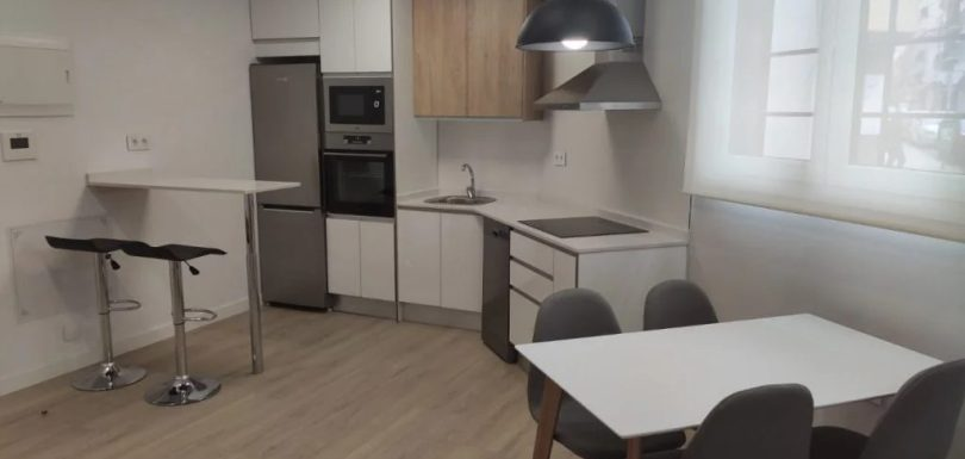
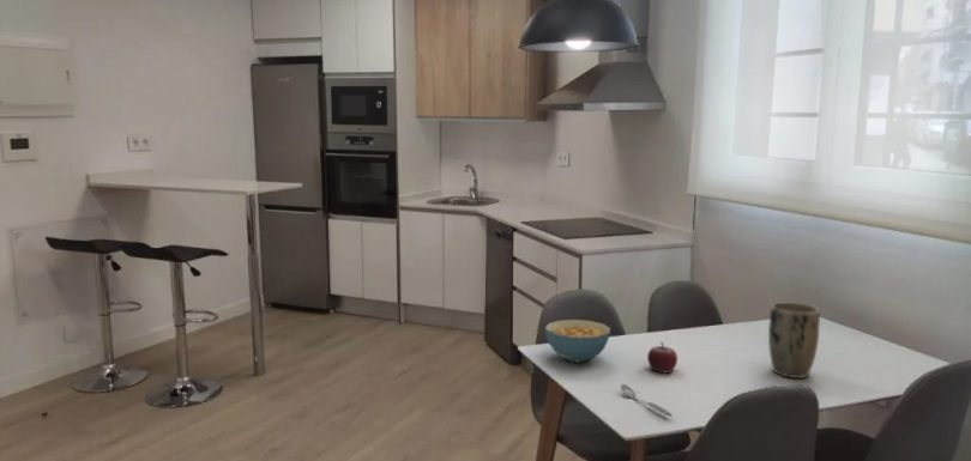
+ cereal bowl (577, 342)
+ plant pot (792, 340)
+ fruit (662, 356)
+ spoon (644, 401)
